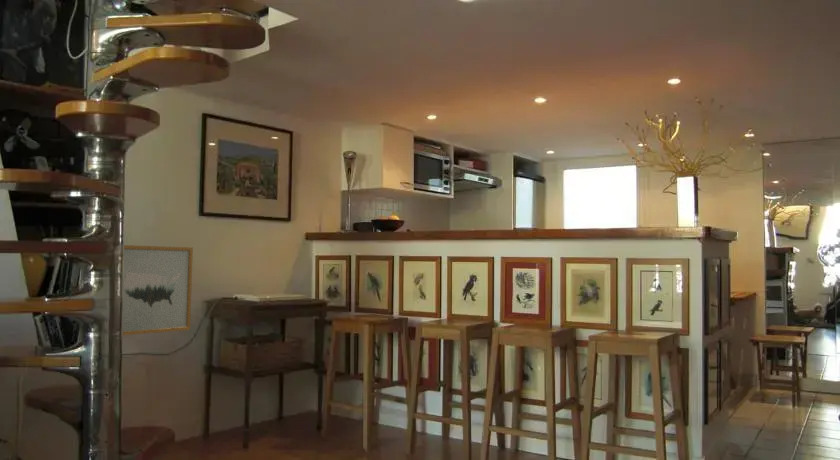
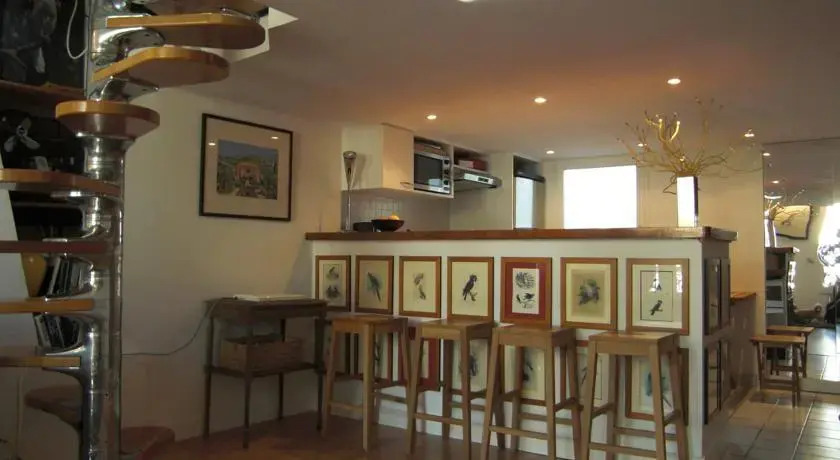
- wall art (151, 289)
